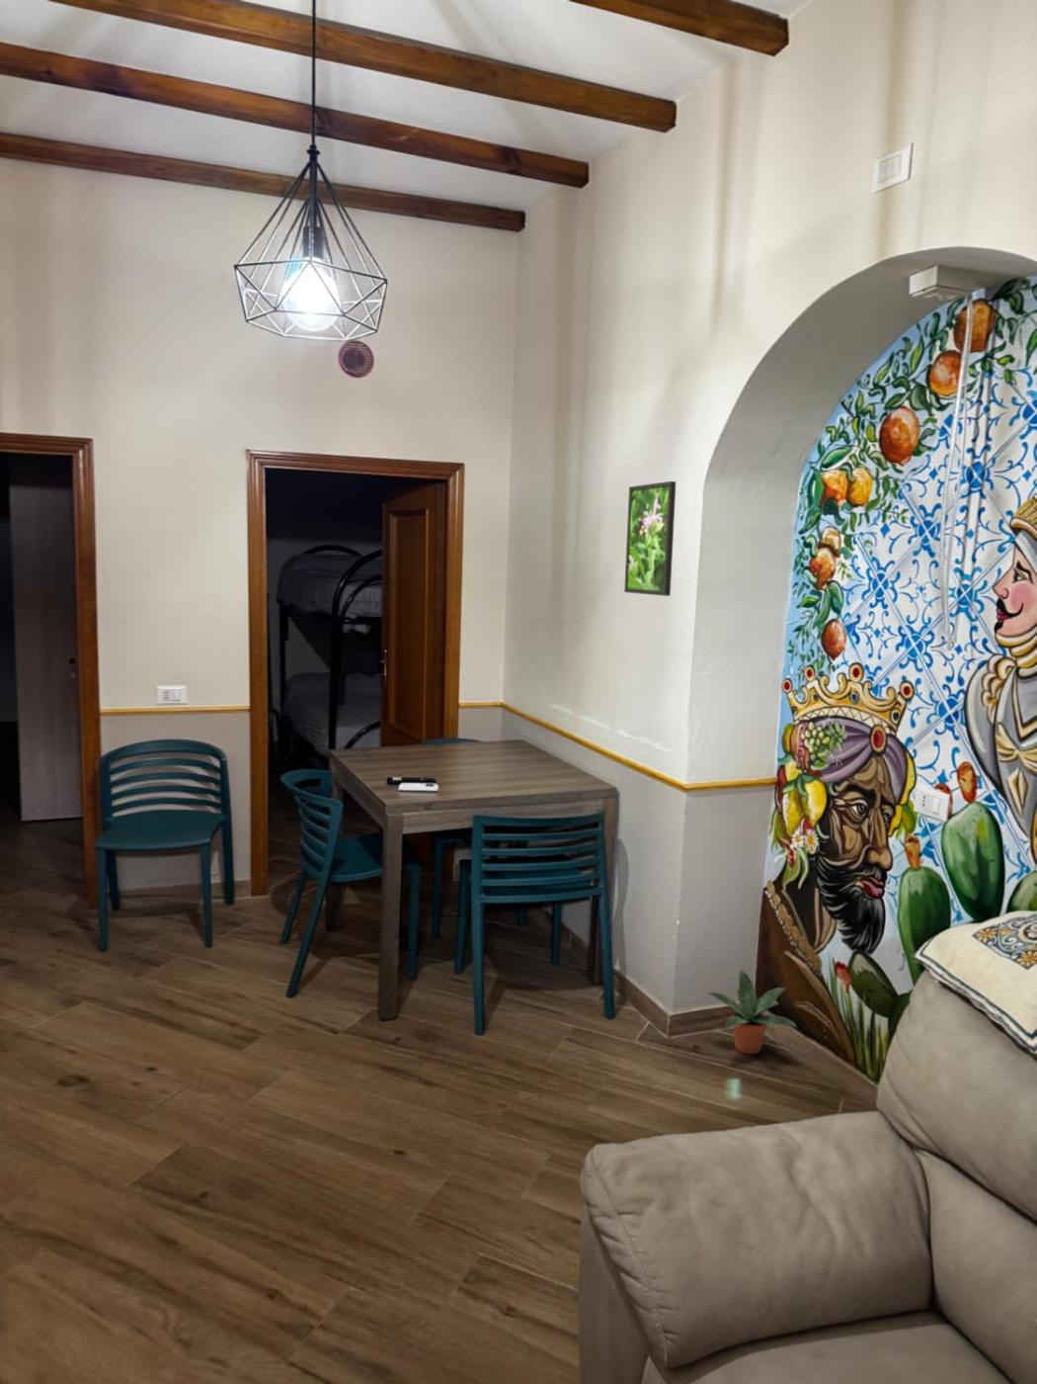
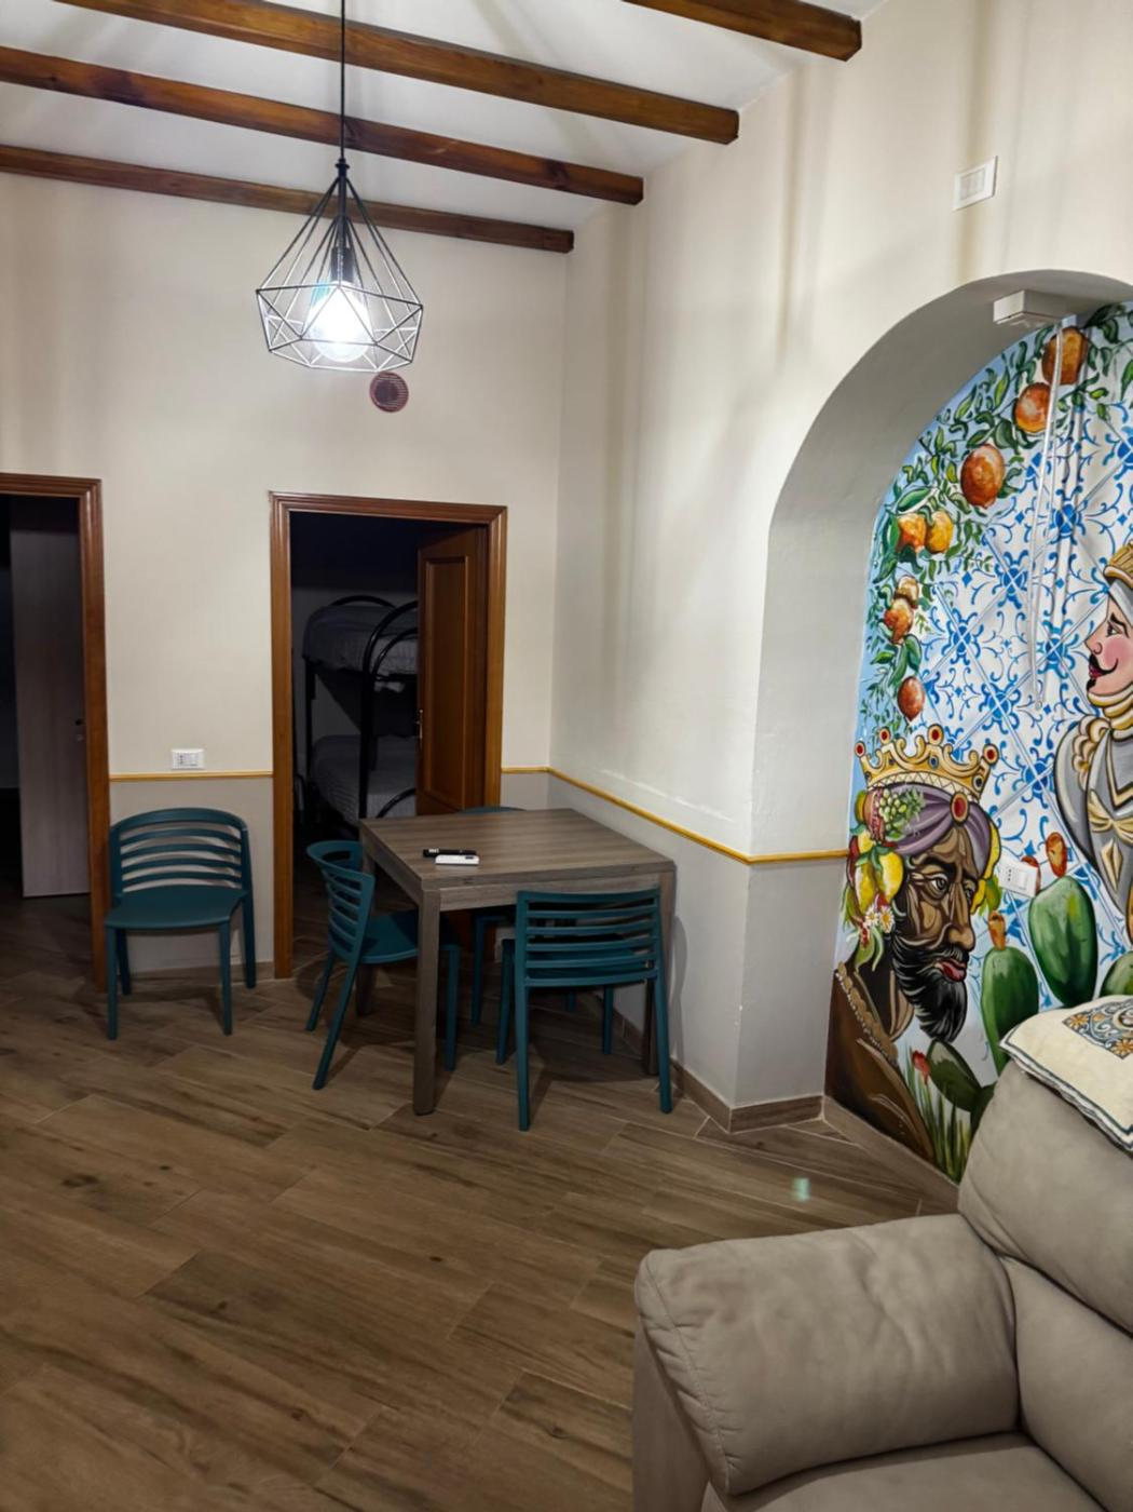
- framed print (649, 538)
- potted plant (749, 1013)
